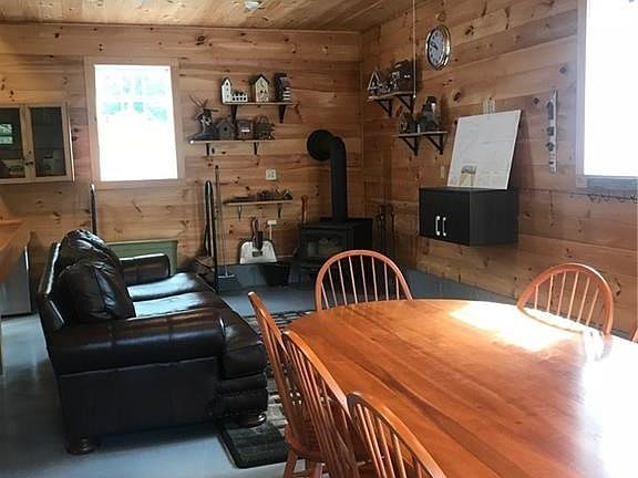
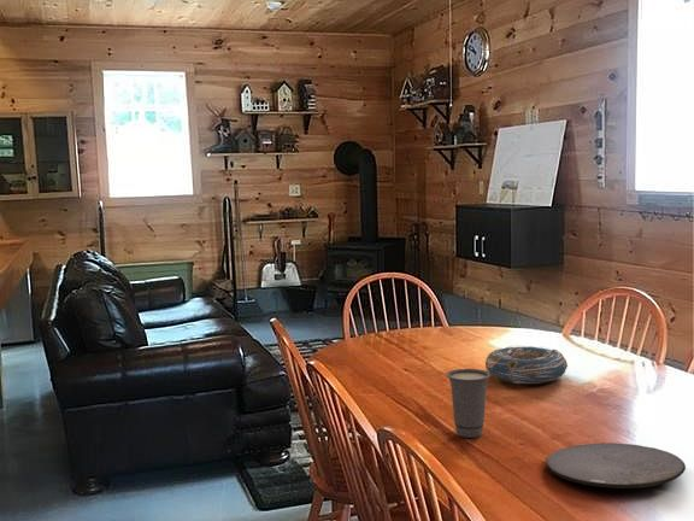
+ decorative bowl (525, 363)
+ plate (613, 463)
+ cup (469, 404)
